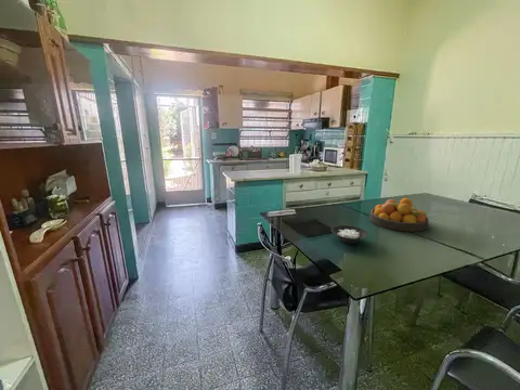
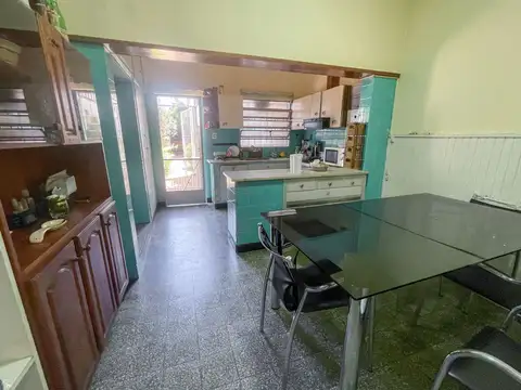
- cereal bowl (348, 235)
- fruit bowl (399, 211)
